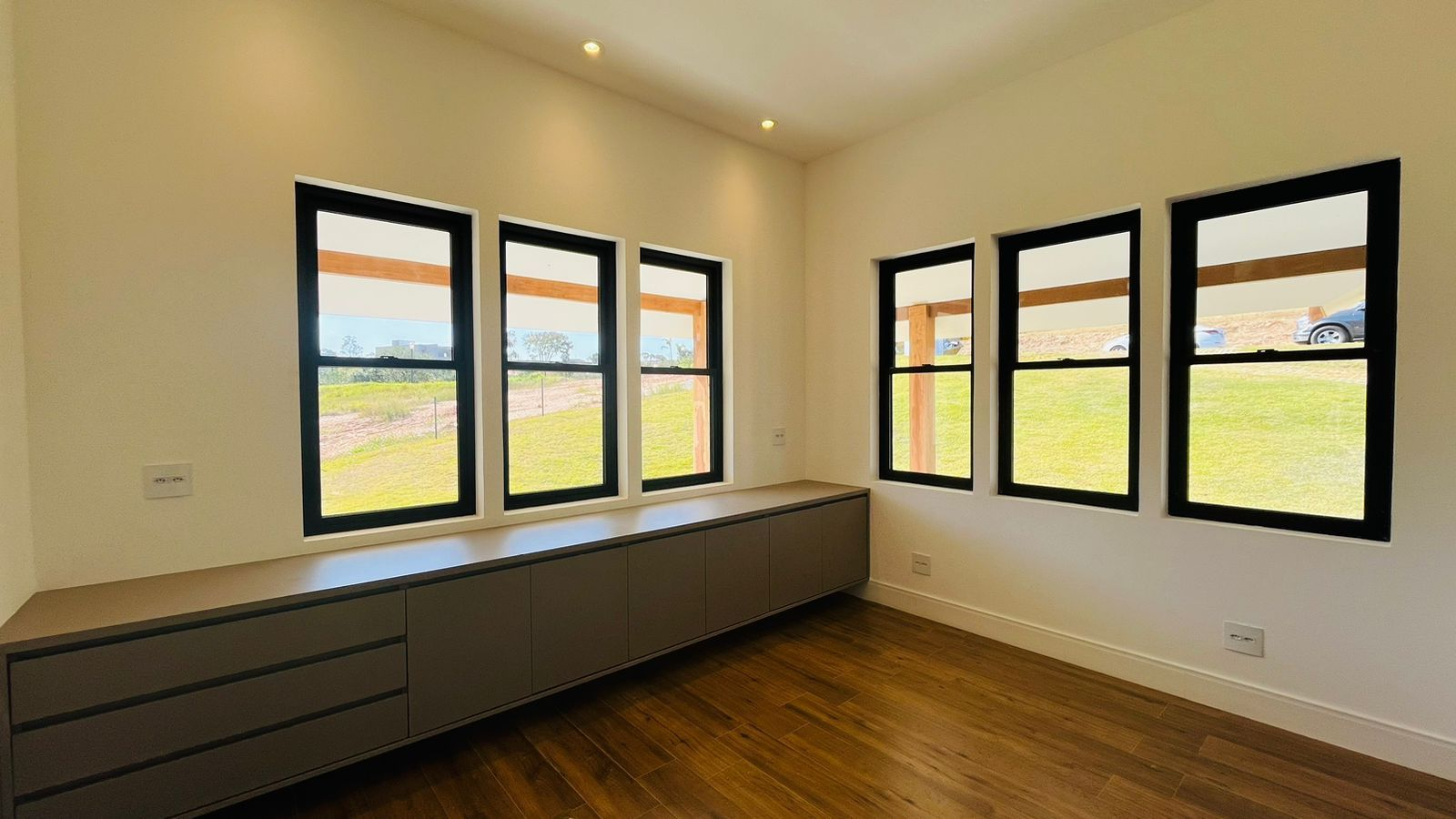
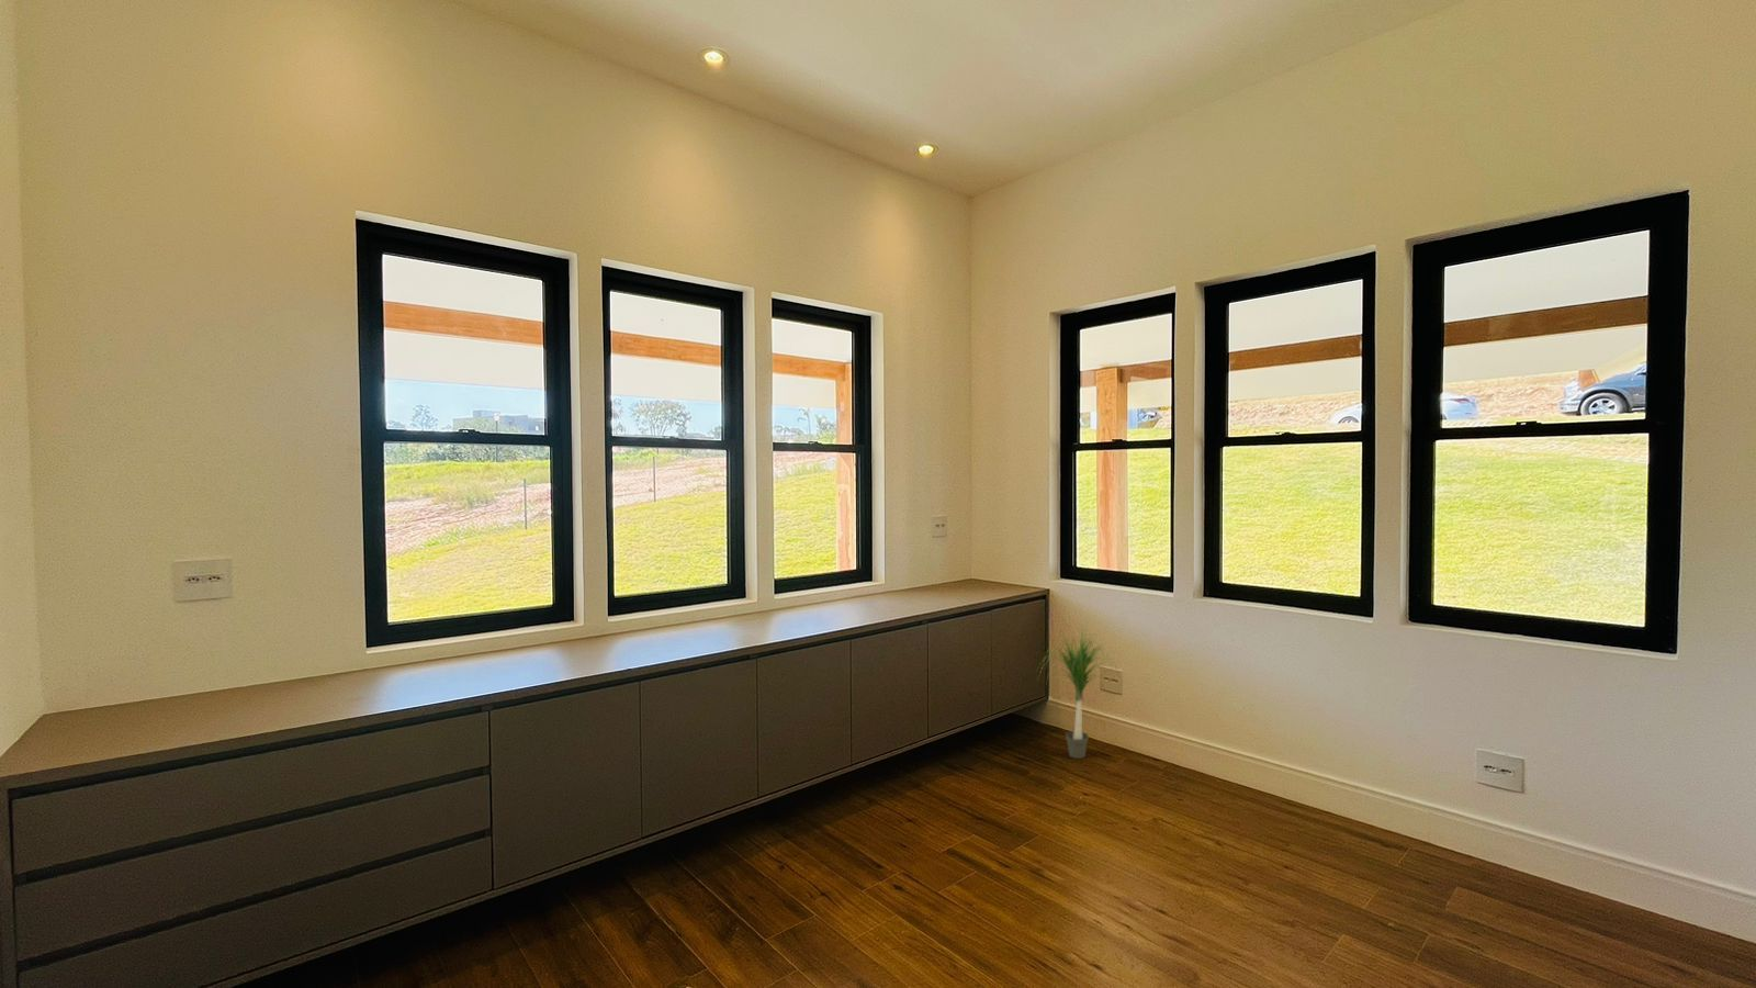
+ potted plant (1078, 689)
